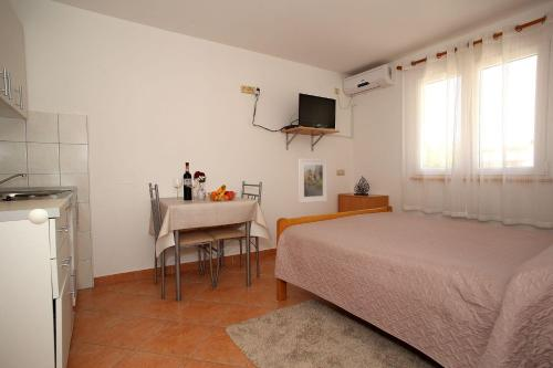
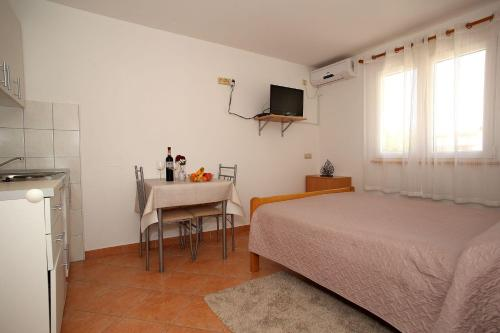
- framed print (313, 180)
